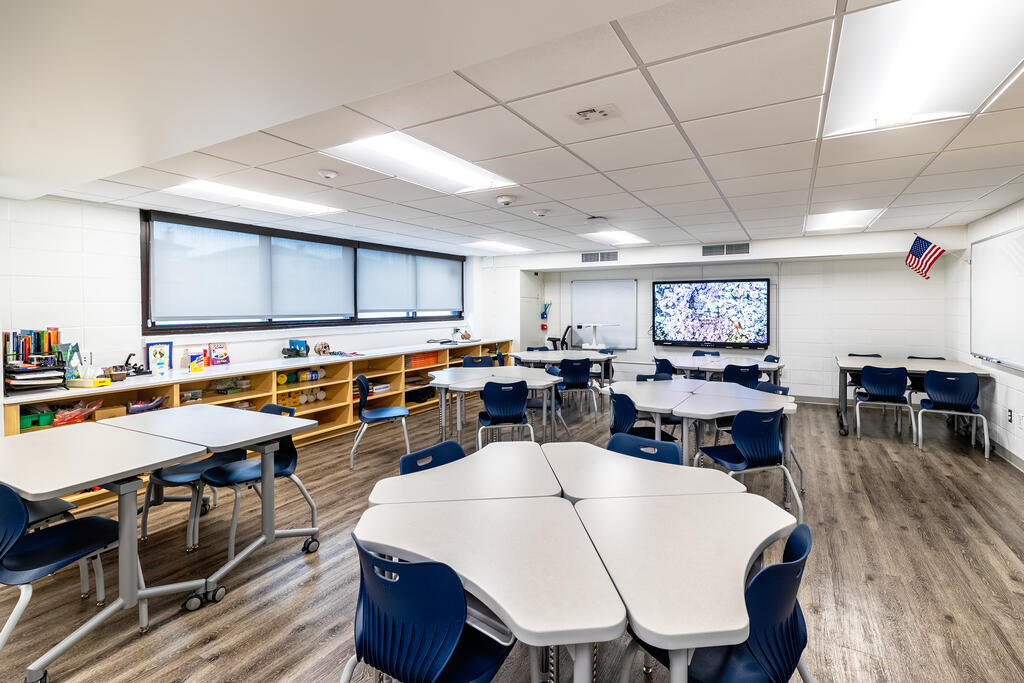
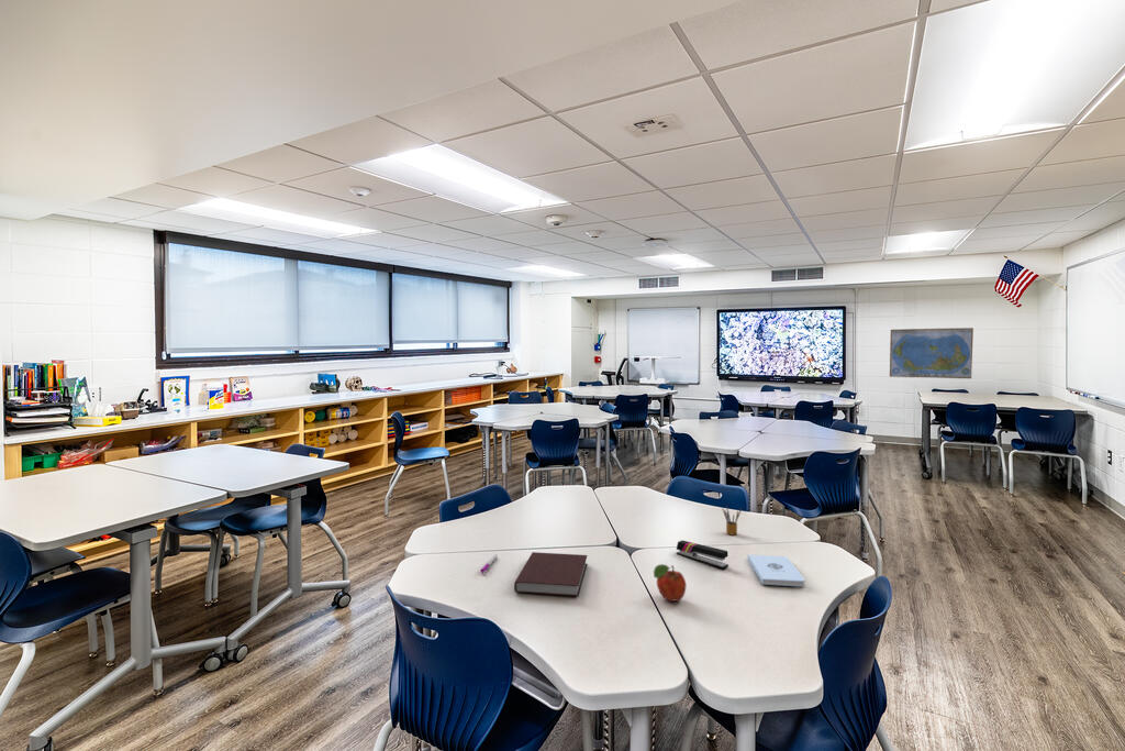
+ fruit (669, 582)
+ stapler (701, 552)
+ notepad (775, 570)
+ pen (489, 563)
+ pencil box (733, 520)
+ world map (929, 353)
+ notebook (553, 572)
